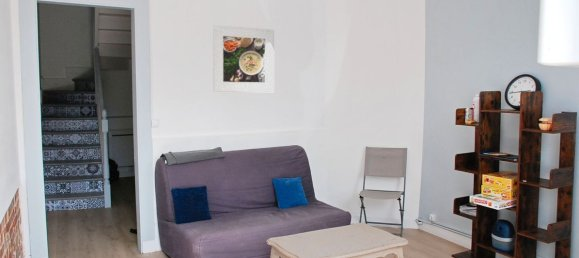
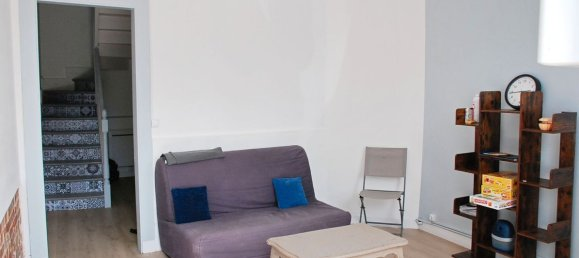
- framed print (244, 59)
